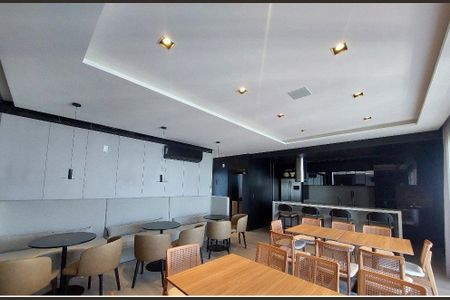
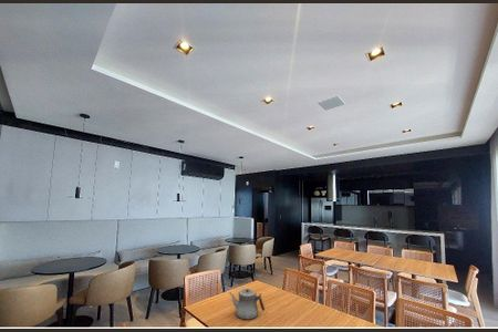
+ teapot (246, 301)
